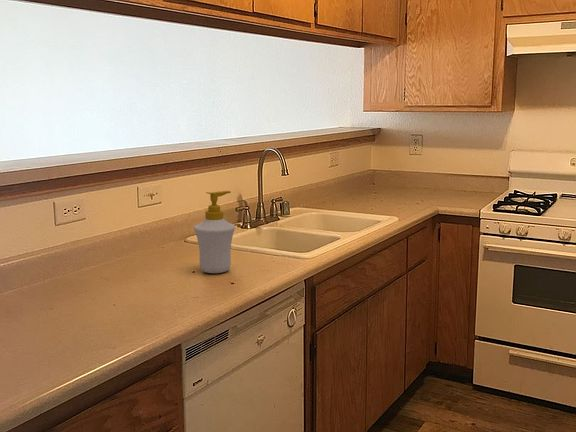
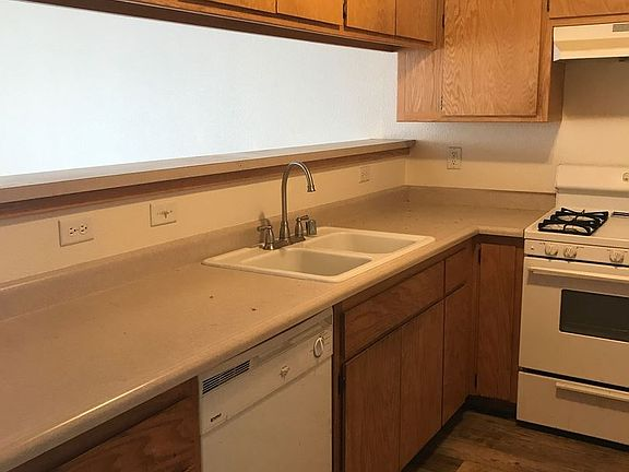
- soap bottle (214, 231)
